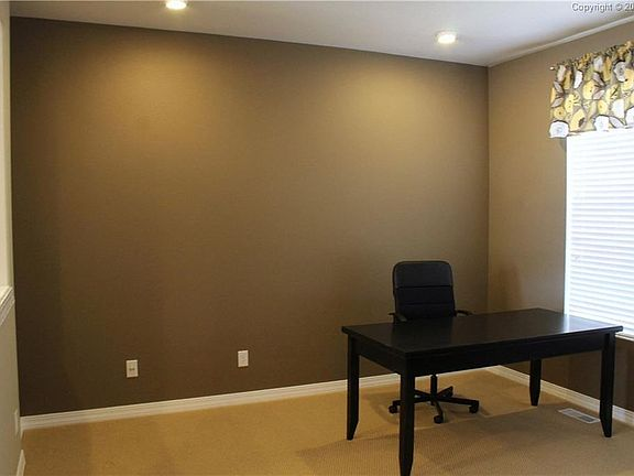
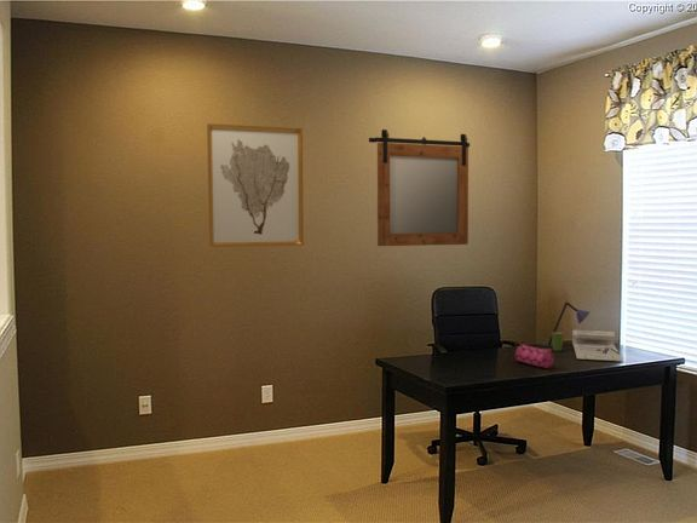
+ wall art (257, 186)
+ mirror (422, 188)
+ desk lamp (578, 323)
+ pencil case (534, 355)
